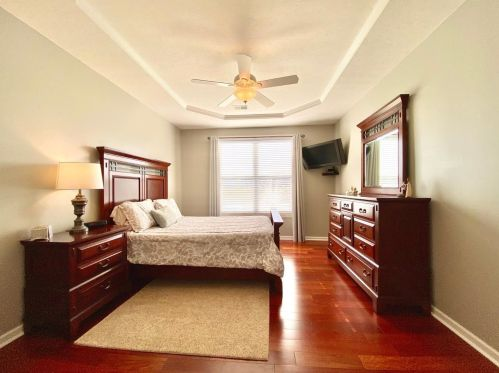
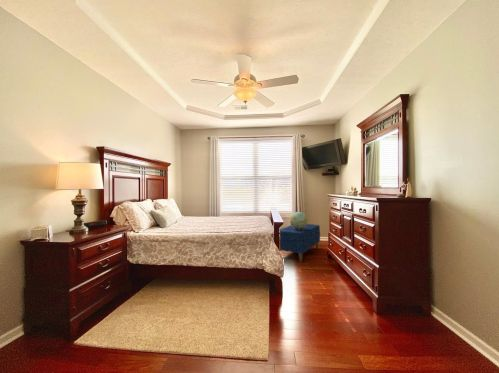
+ decorative globe (298, 220)
+ bench (299, 240)
